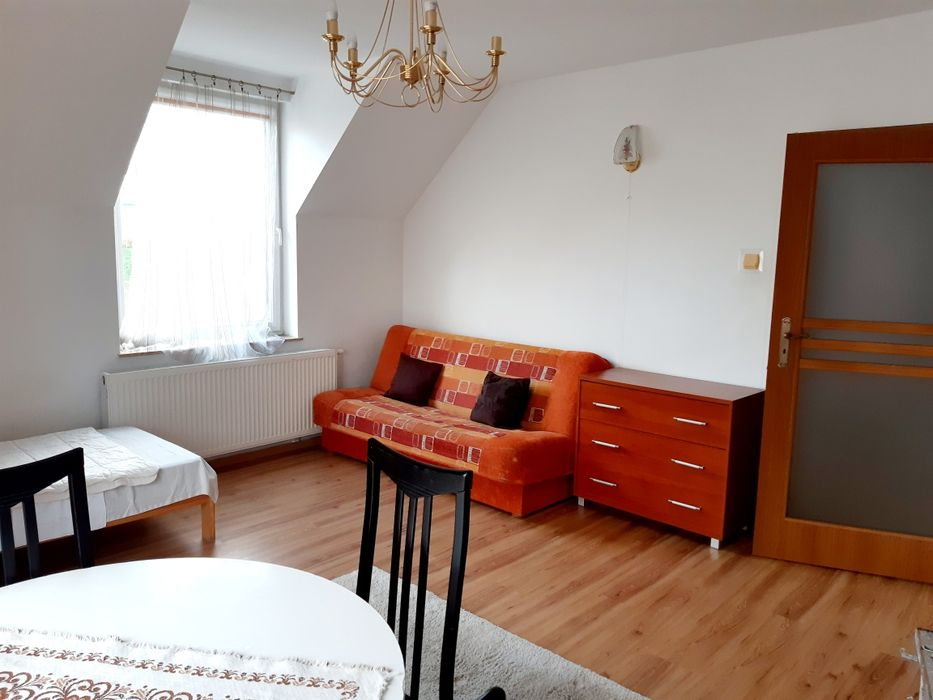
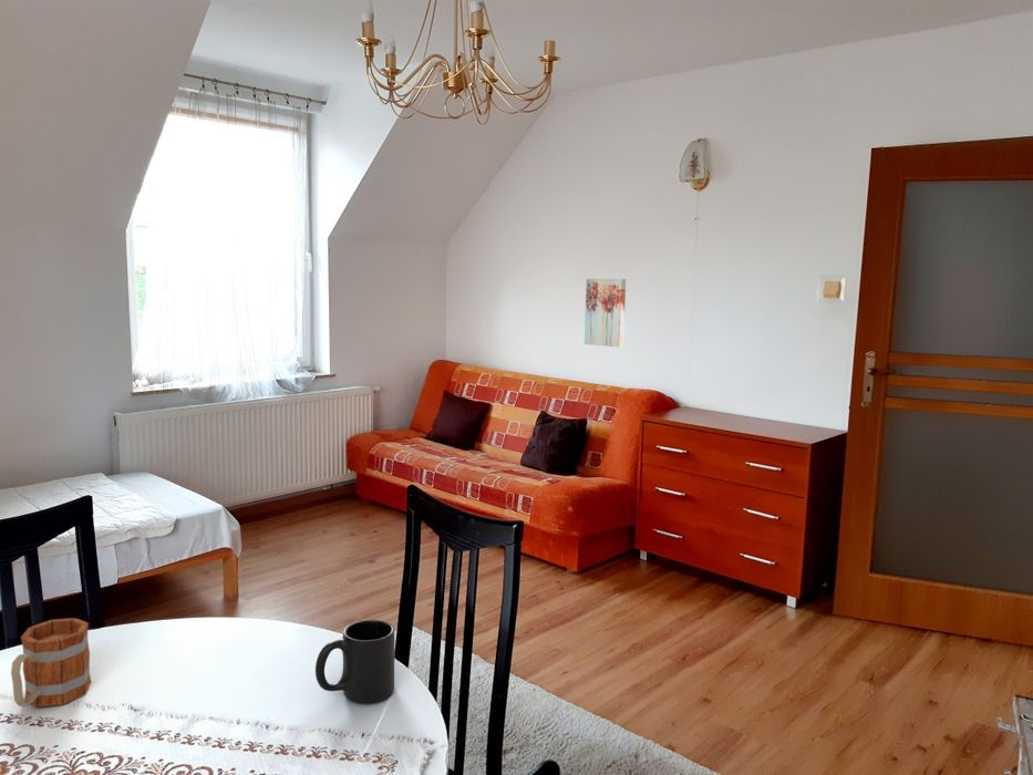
+ mug (359, 662)
+ mug (47, 666)
+ wall art (605, 312)
